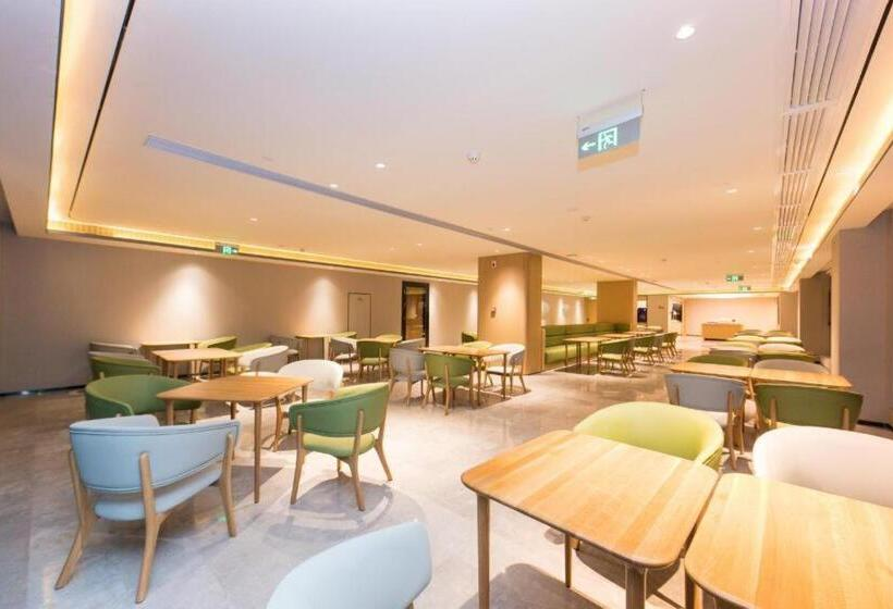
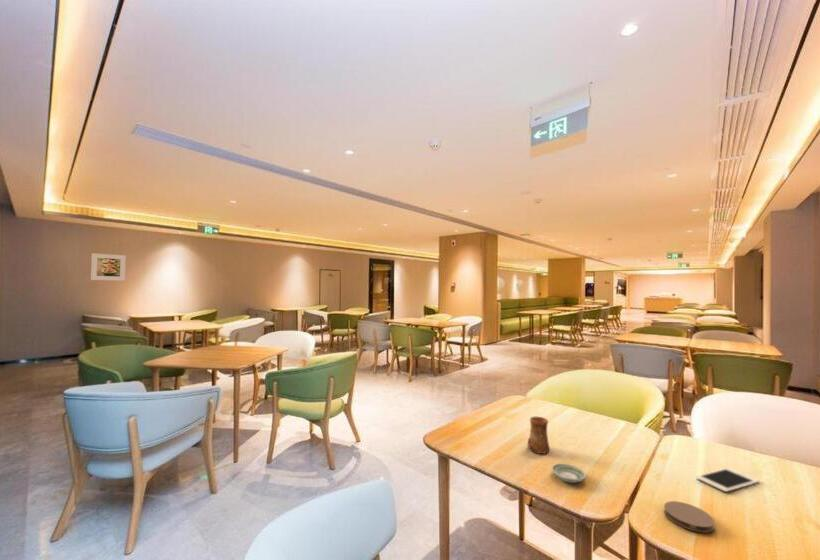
+ cup (538, 434)
+ cell phone (727, 479)
+ coaster (688, 516)
+ saucer (568, 474)
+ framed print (108, 267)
